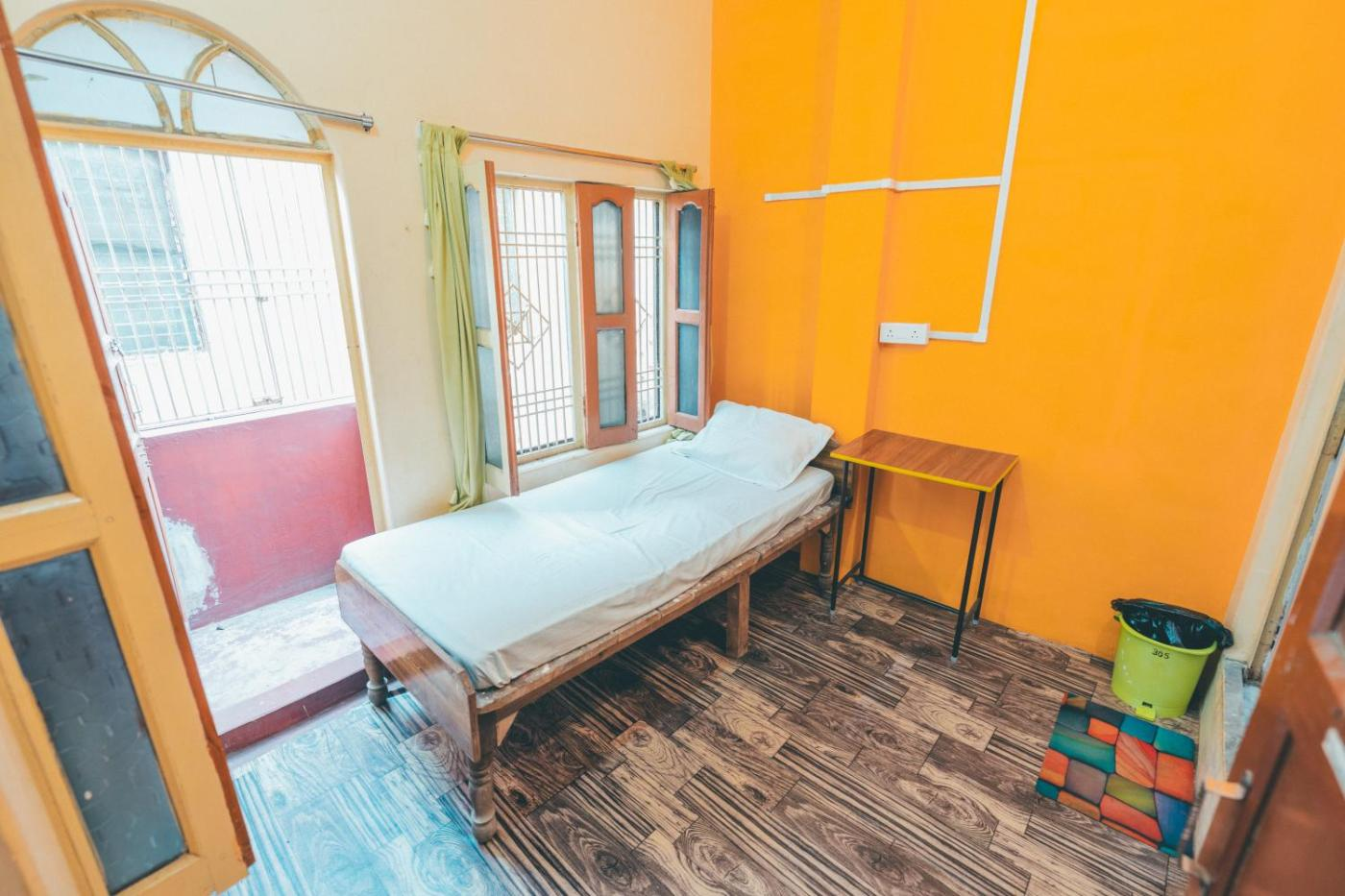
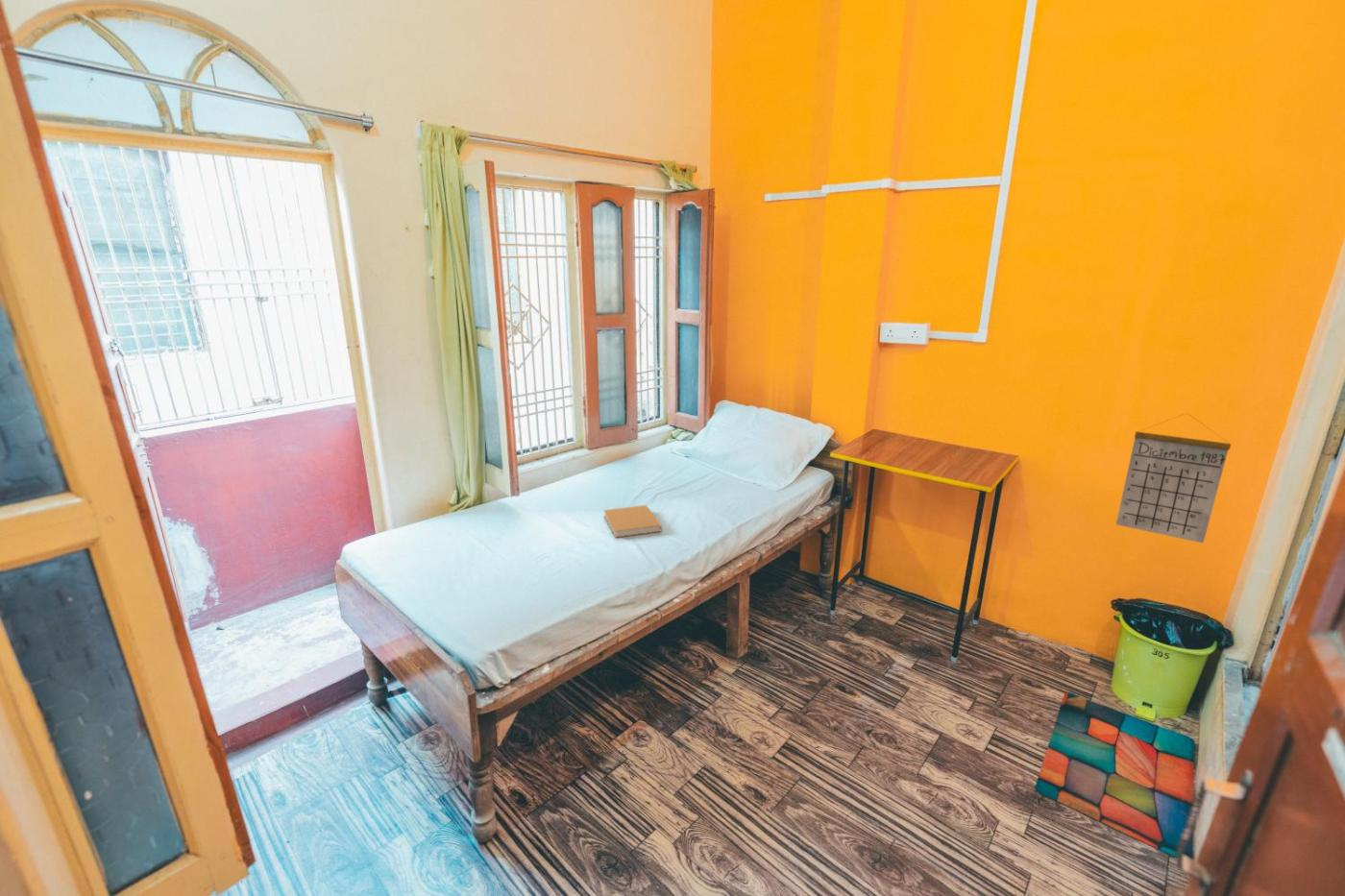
+ book (631, 520)
+ calendar (1172, 474)
